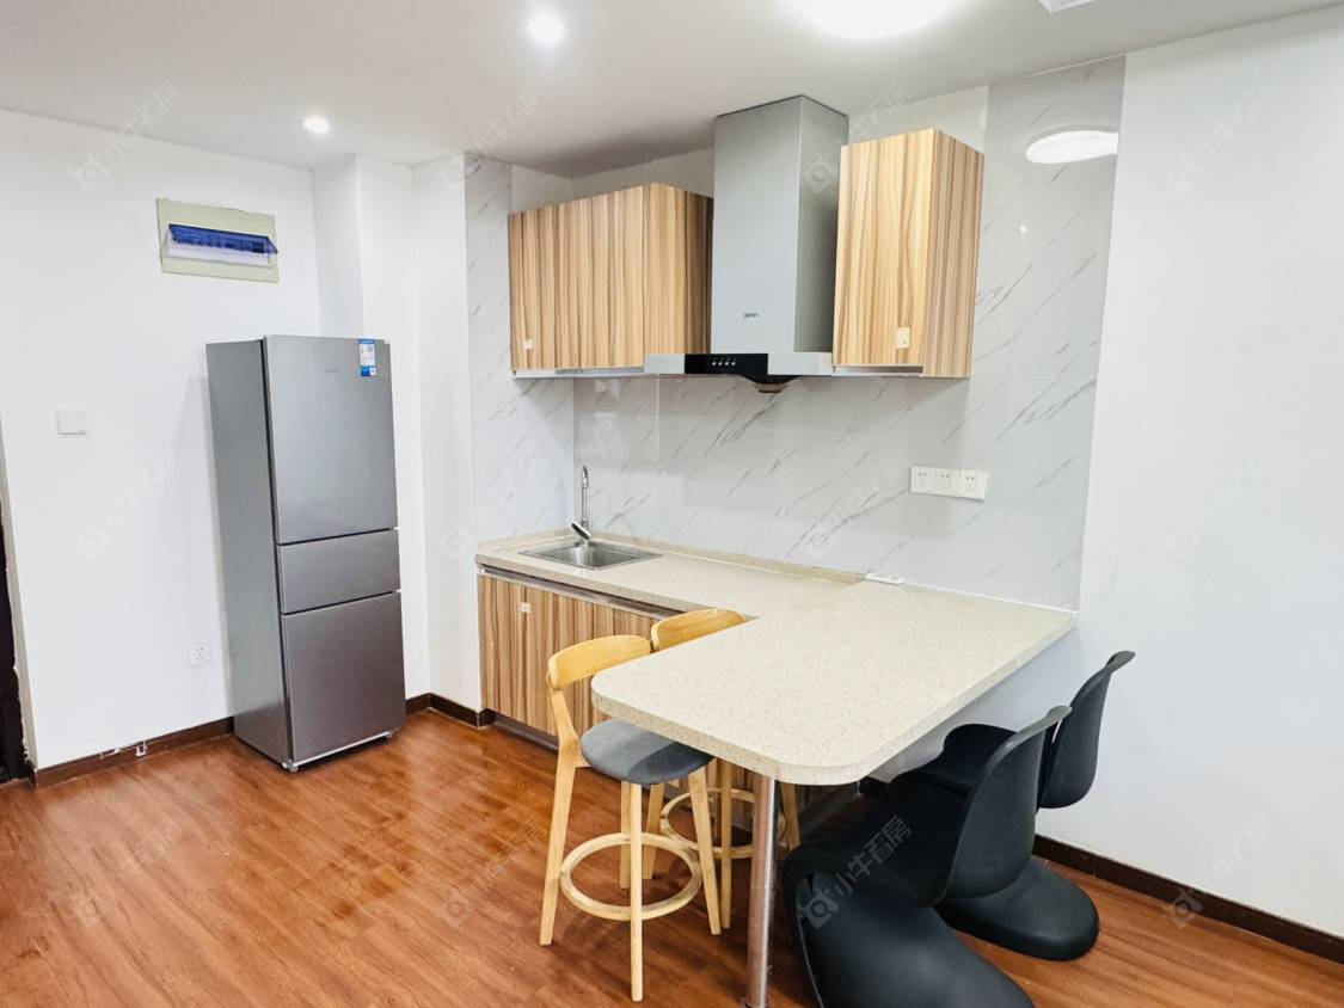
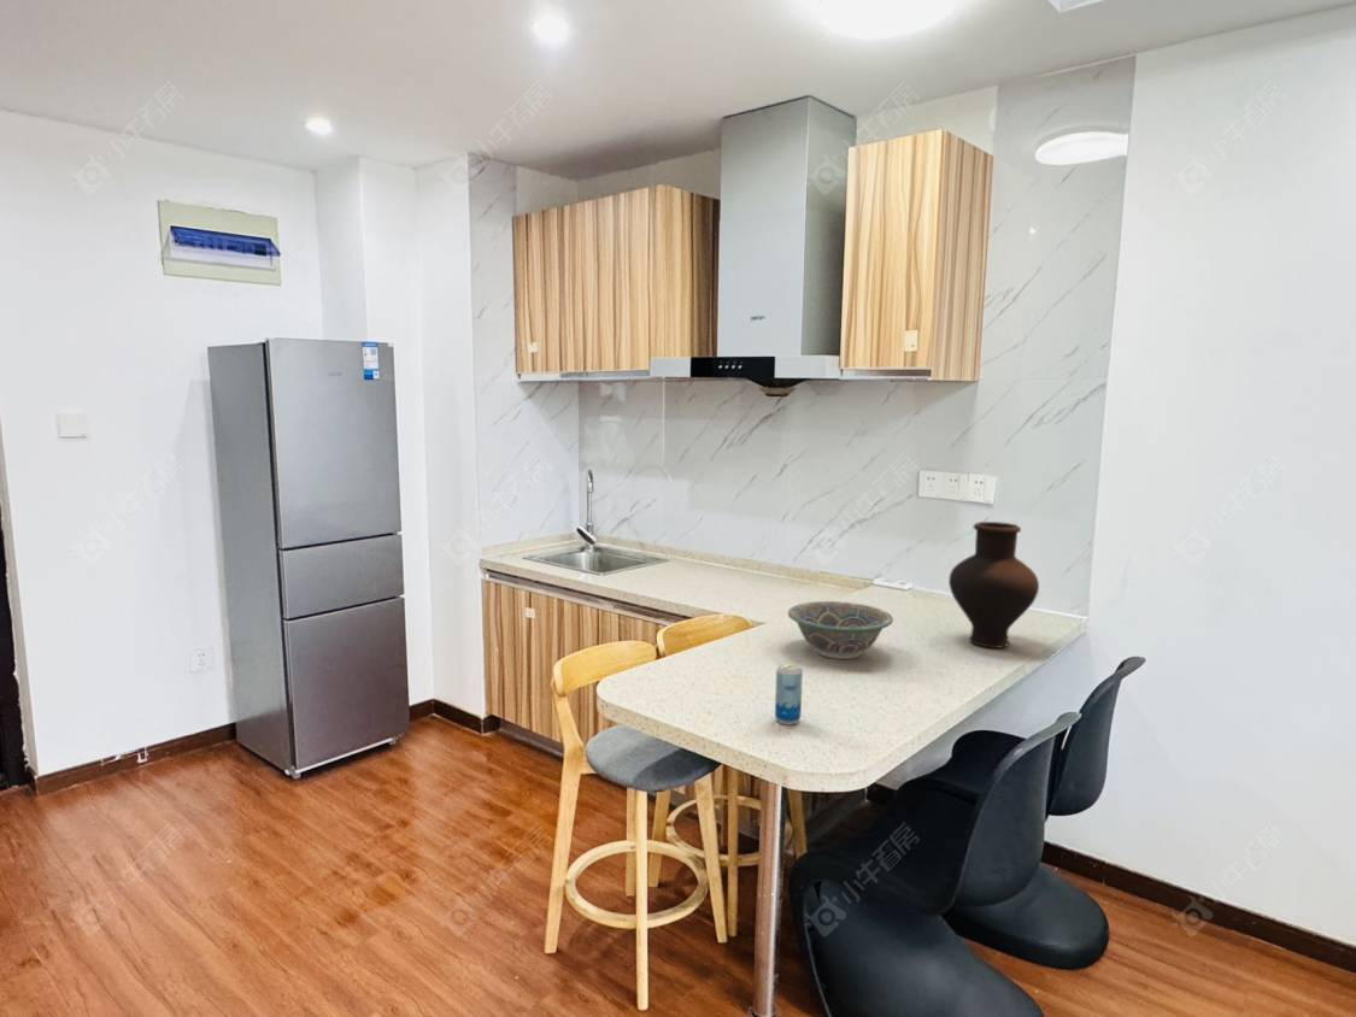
+ vase (992, 584)
+ bowl (839, 633)
+ beverage can (788, 693)
